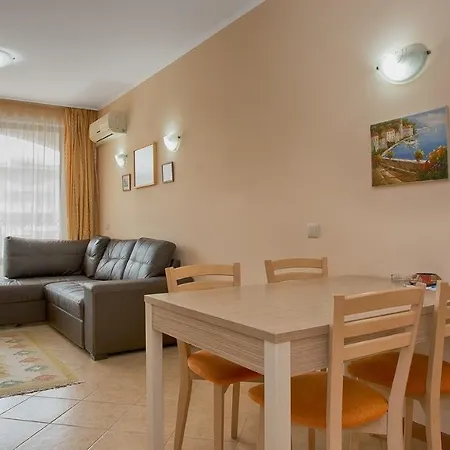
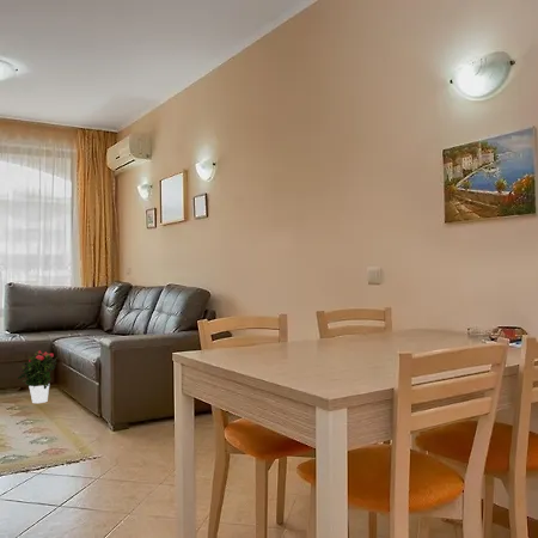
+ potted flower (39, 375)
